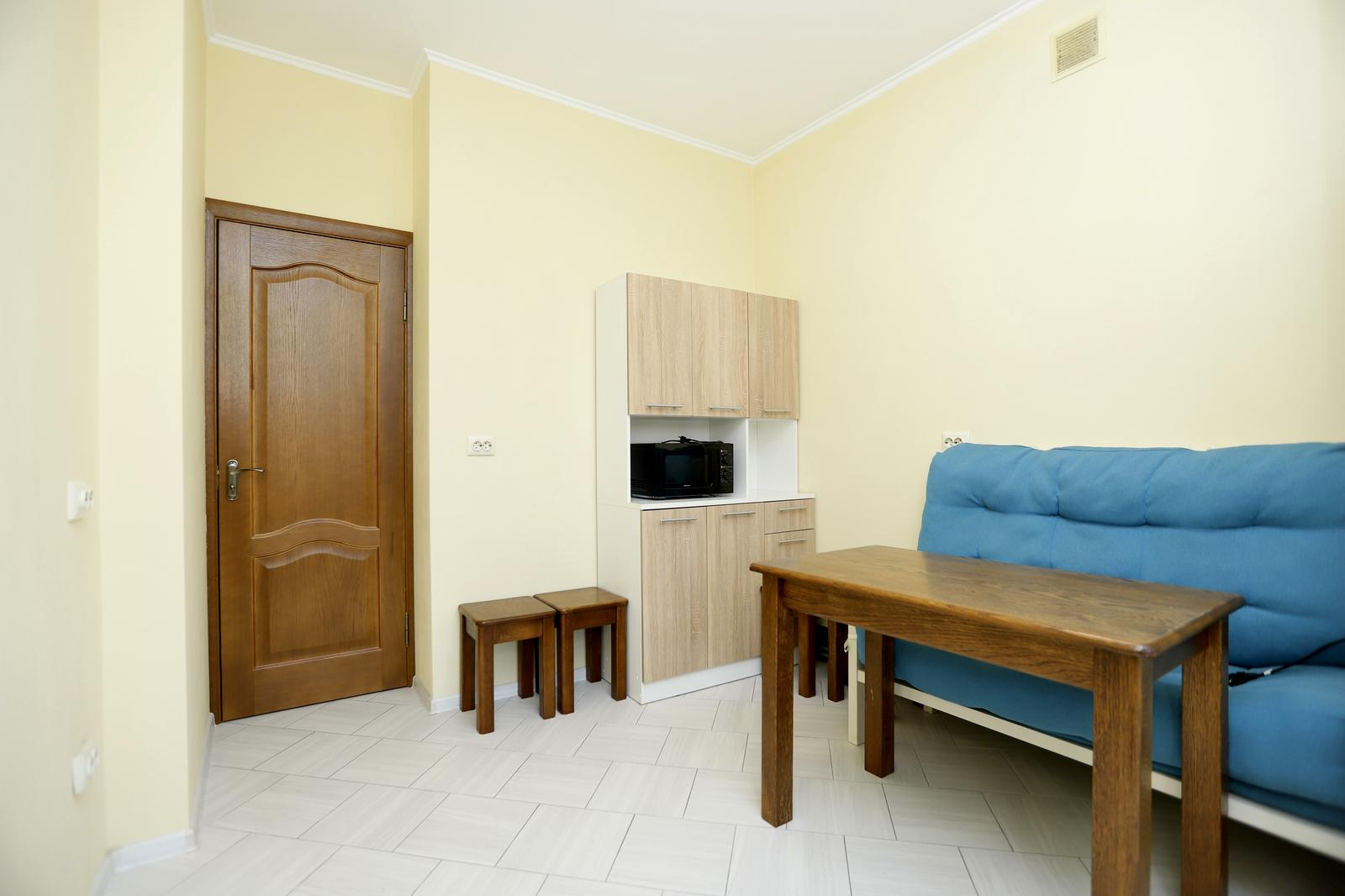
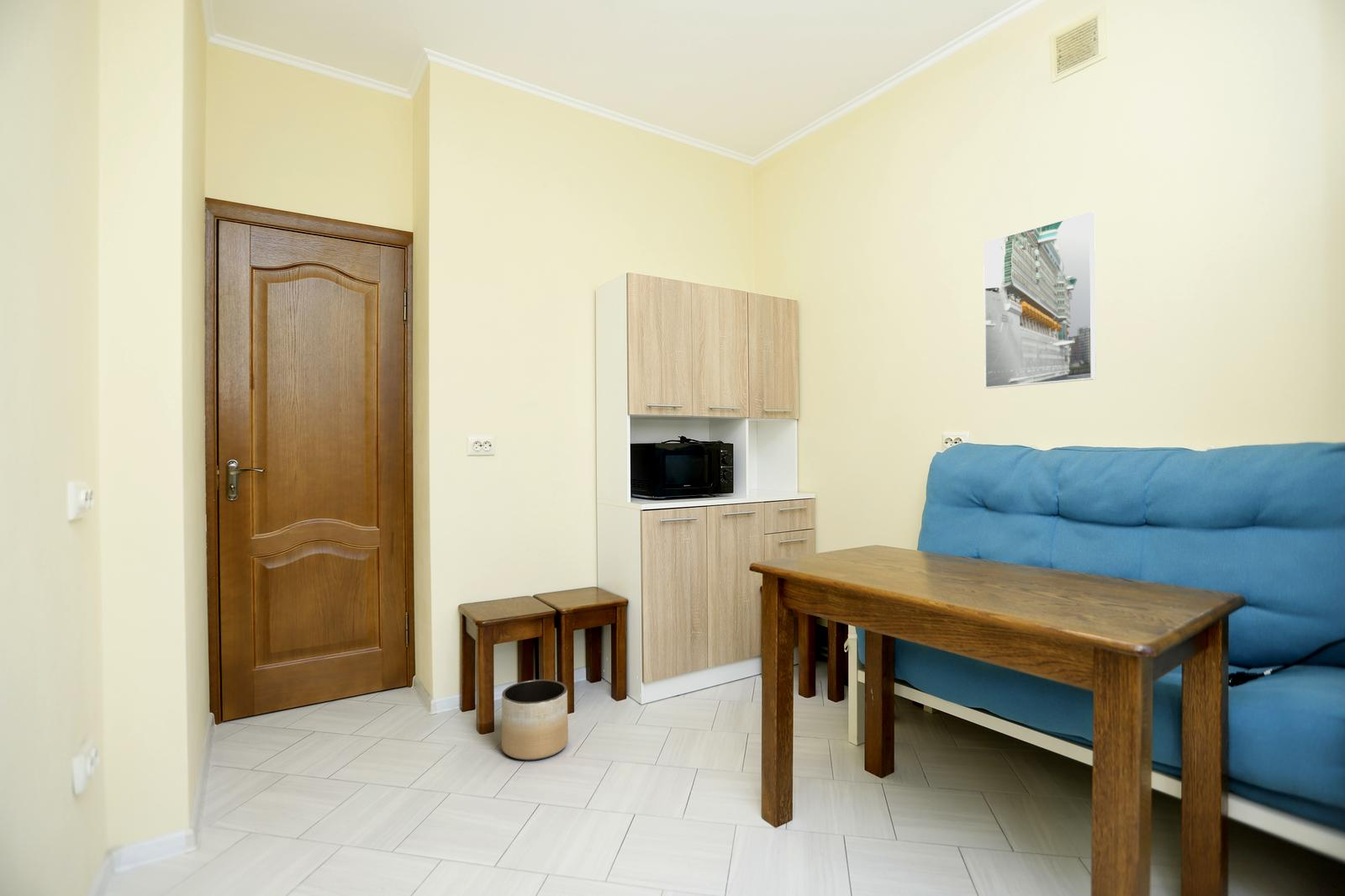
+ planter (535, 719)
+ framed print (1036, 306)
